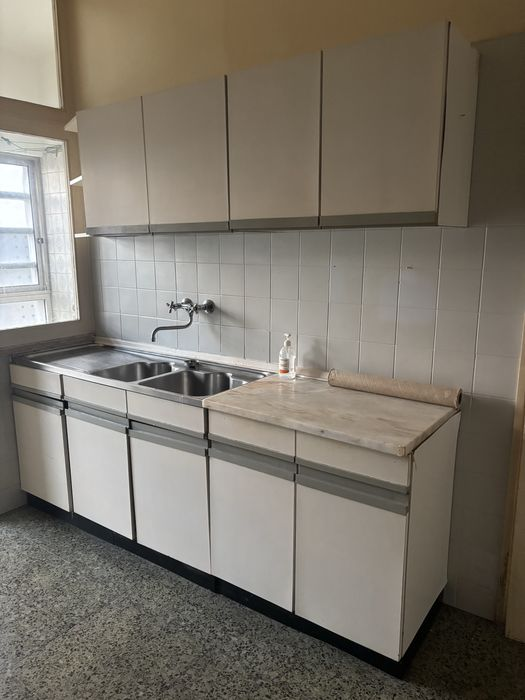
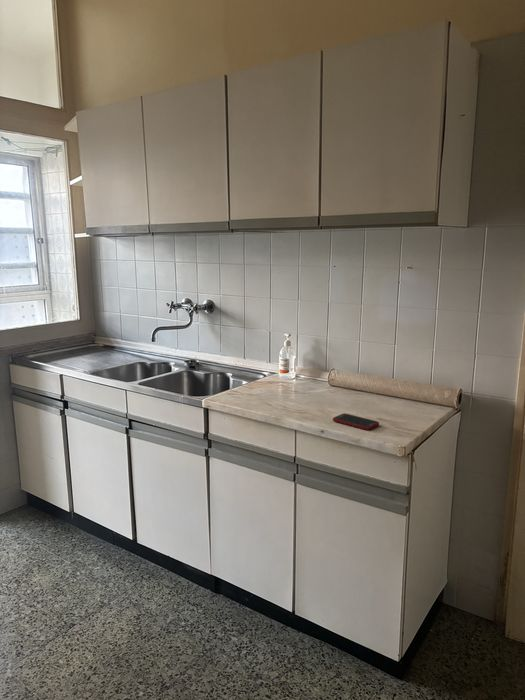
+ cell phone (355, 421)
